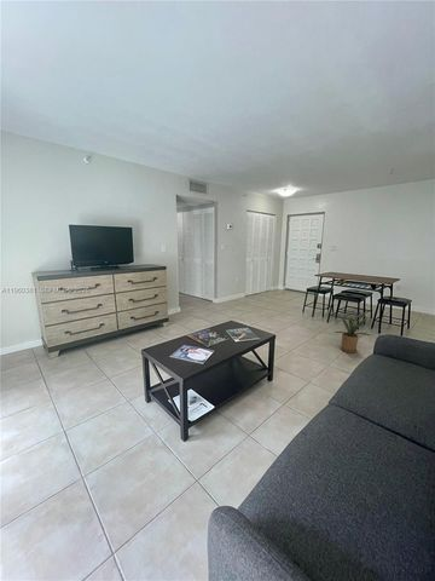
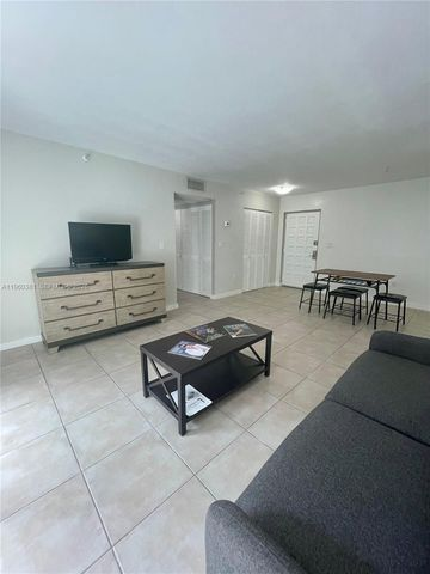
- house plant (350, 329)
